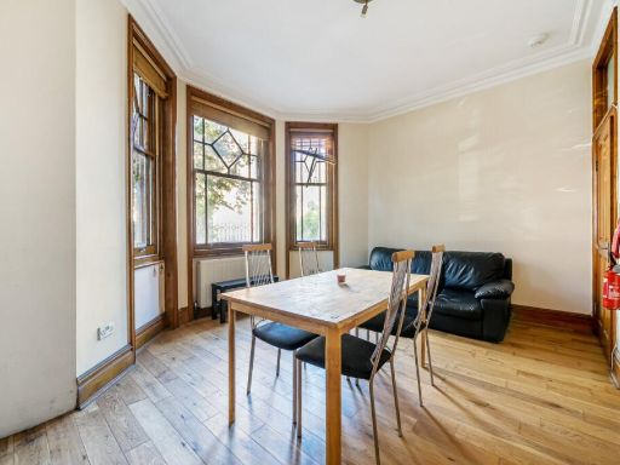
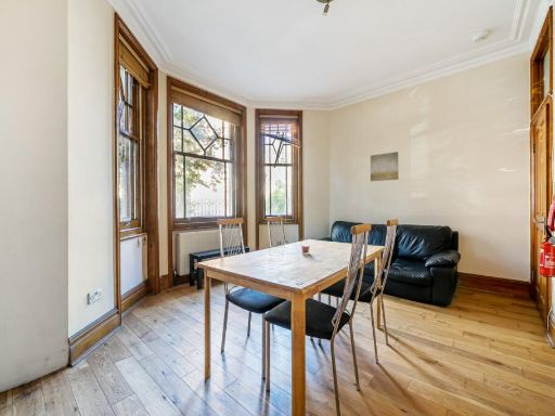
+ wall art (384, 167)
